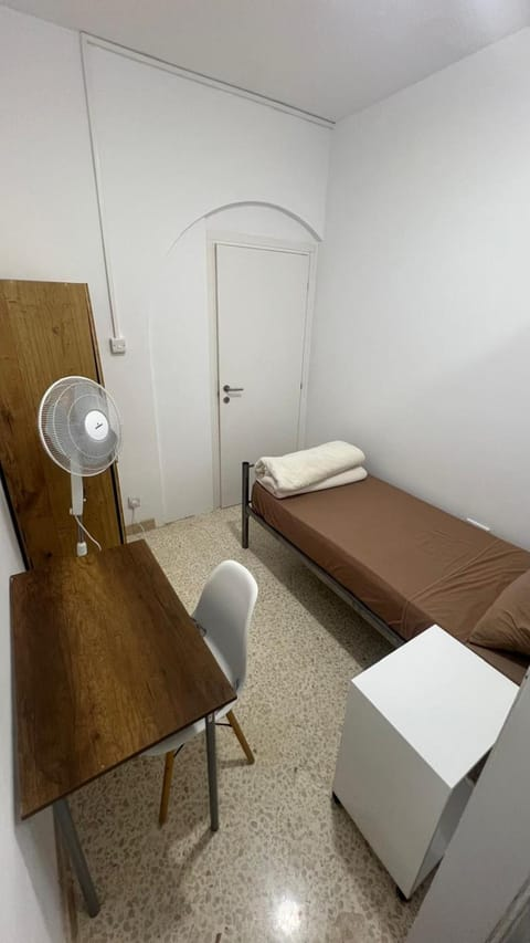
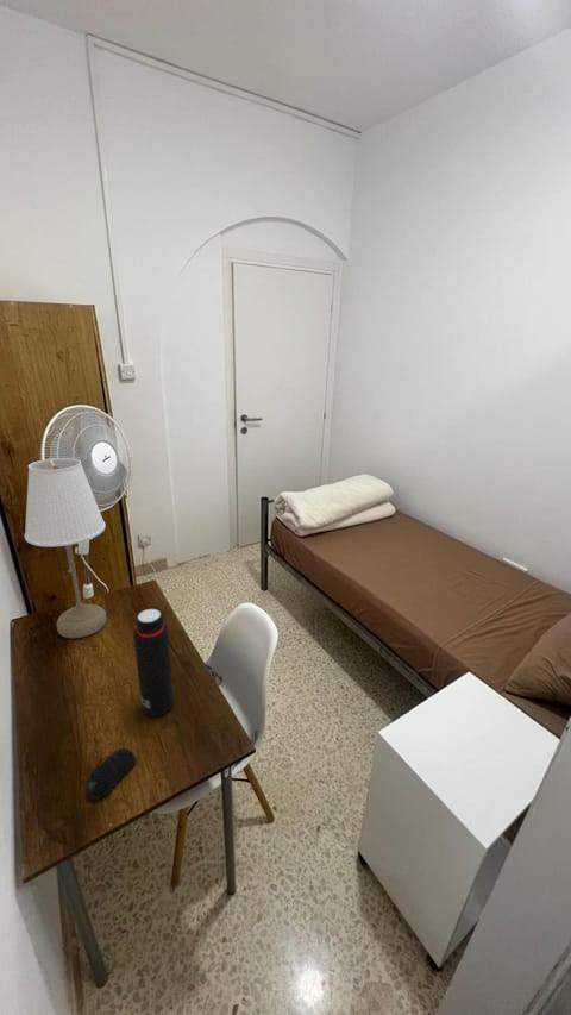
+ desk lamp (69, 550)
+ computer mouse (109, 769)
+ water bottle (151, 660)
